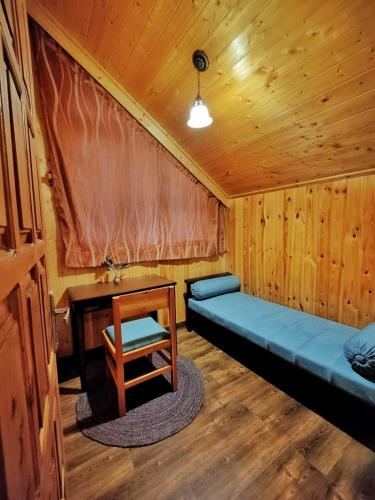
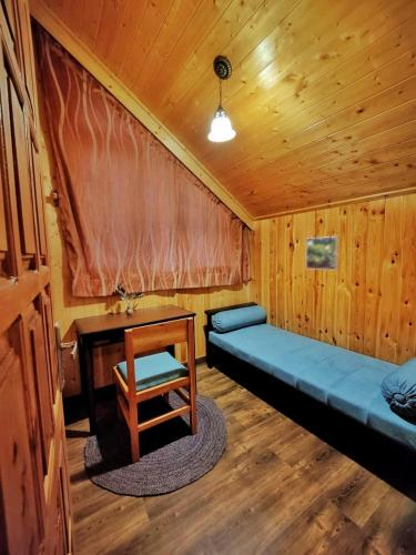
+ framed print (321, 253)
